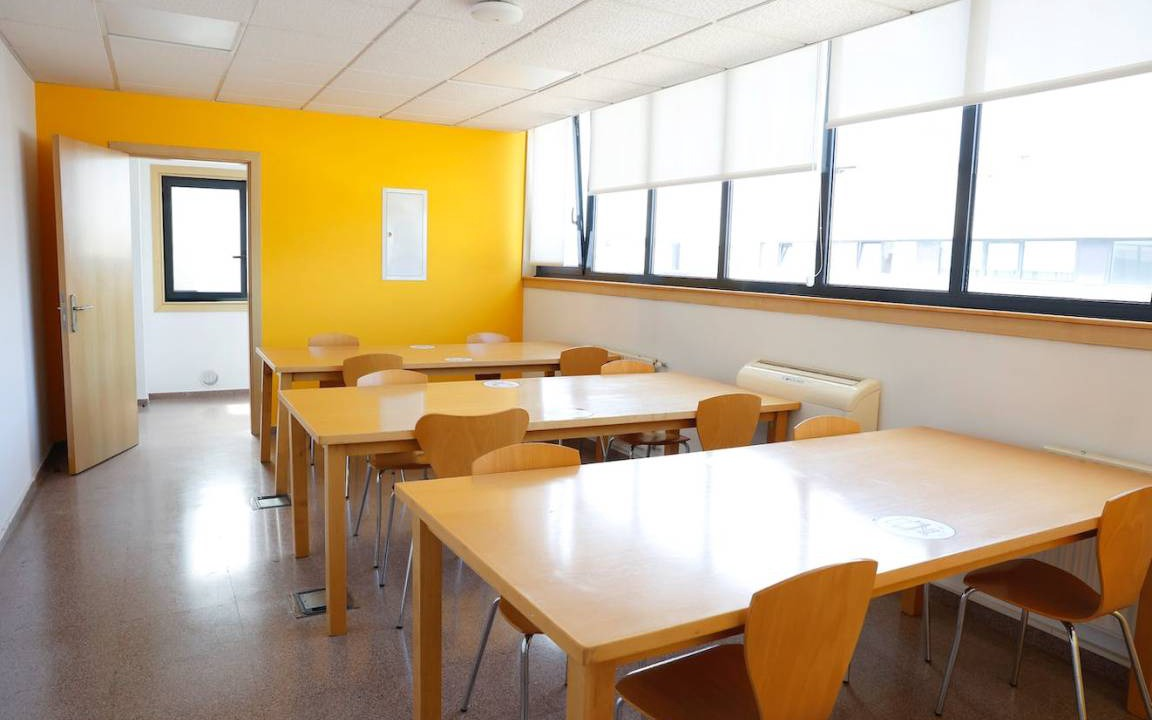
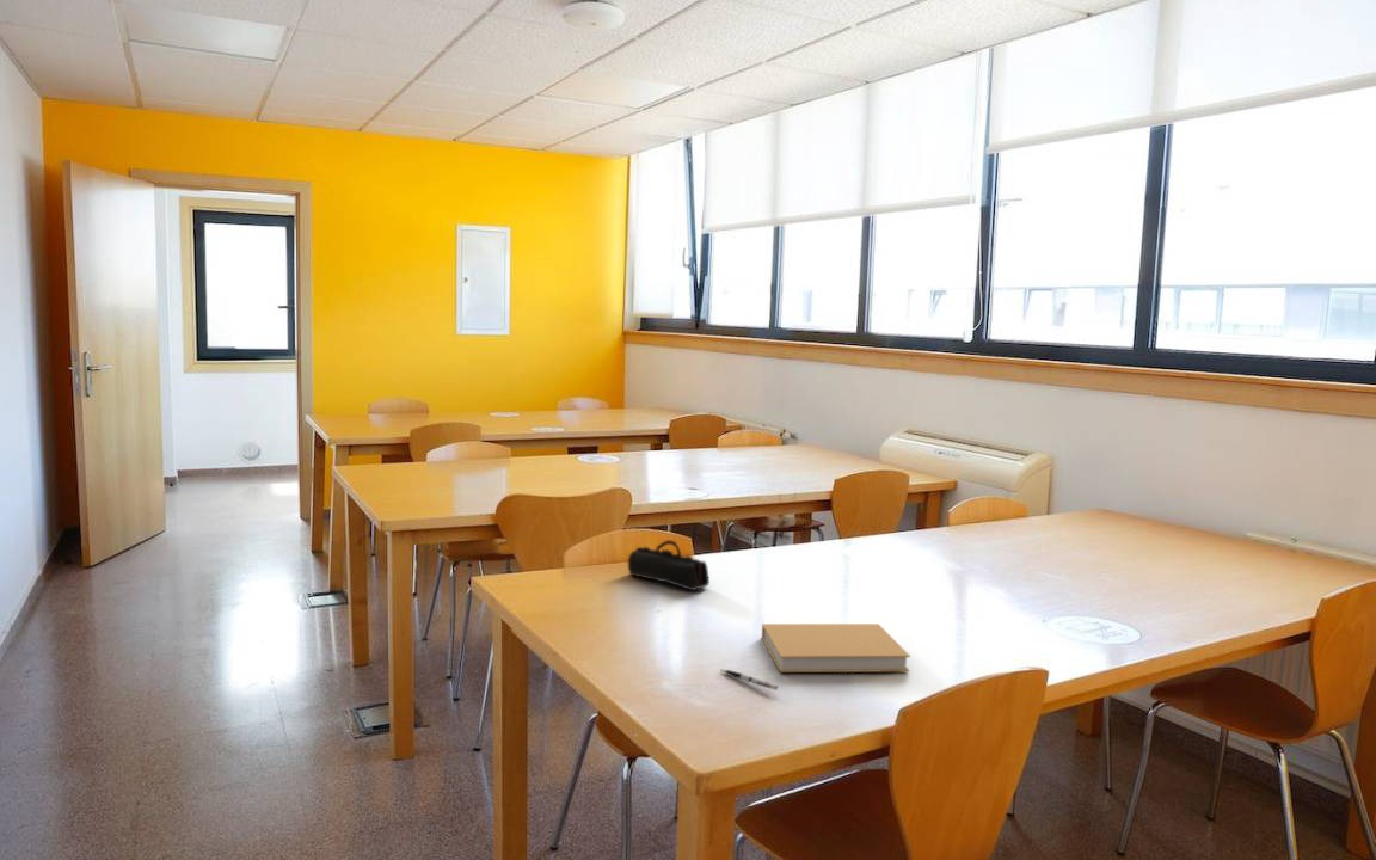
+ book (831, 646)
+ pencil case (666, 560)
+ pen (747, 678)
